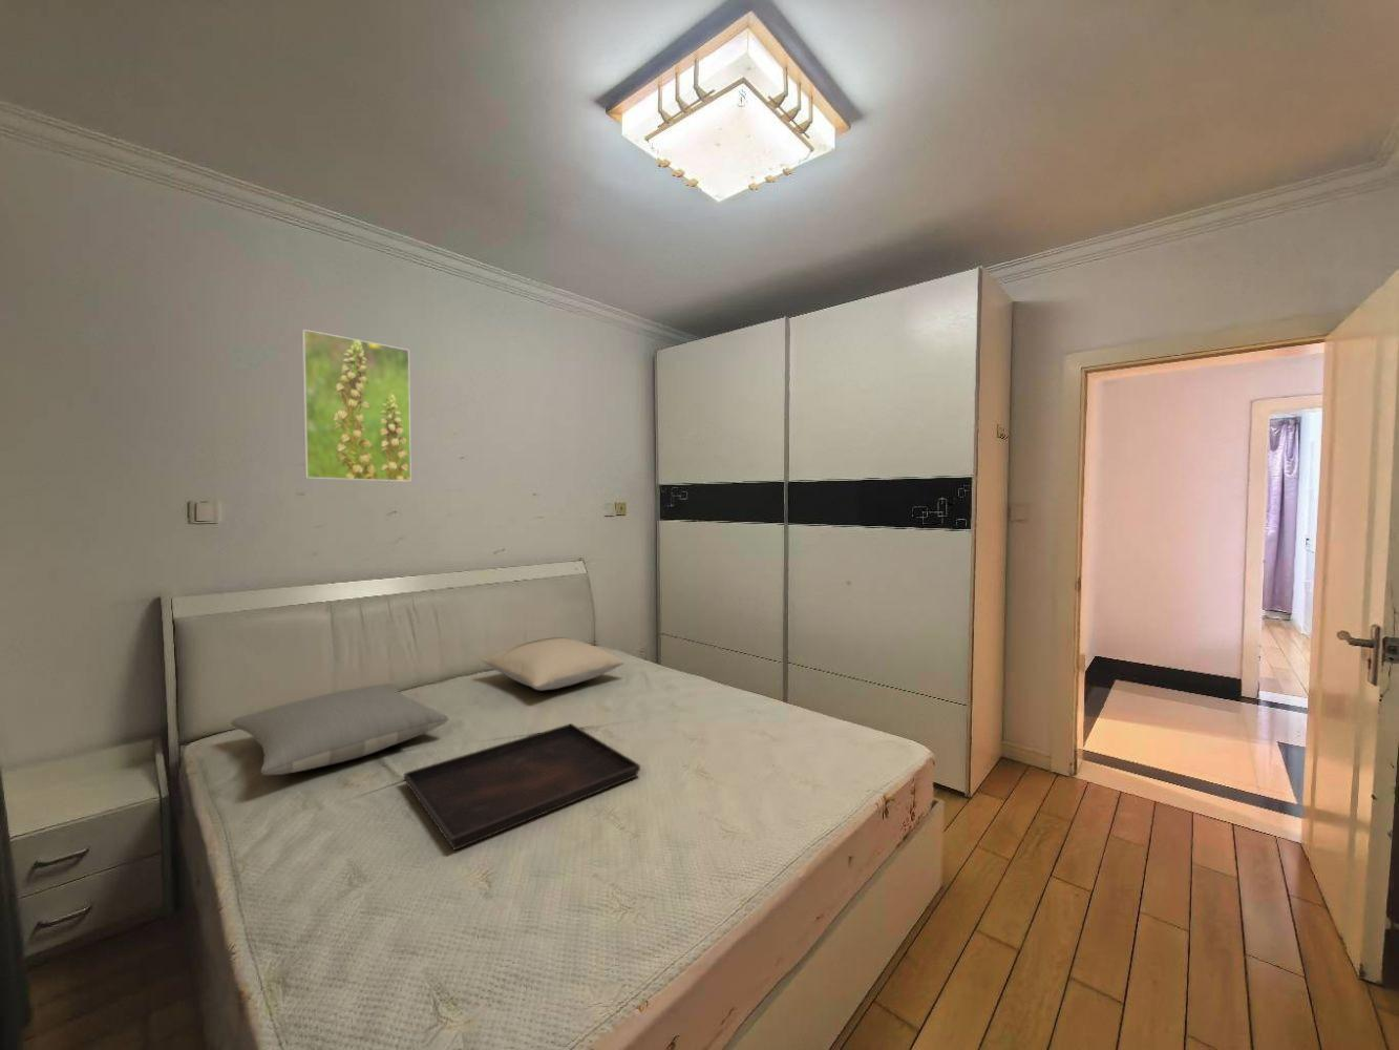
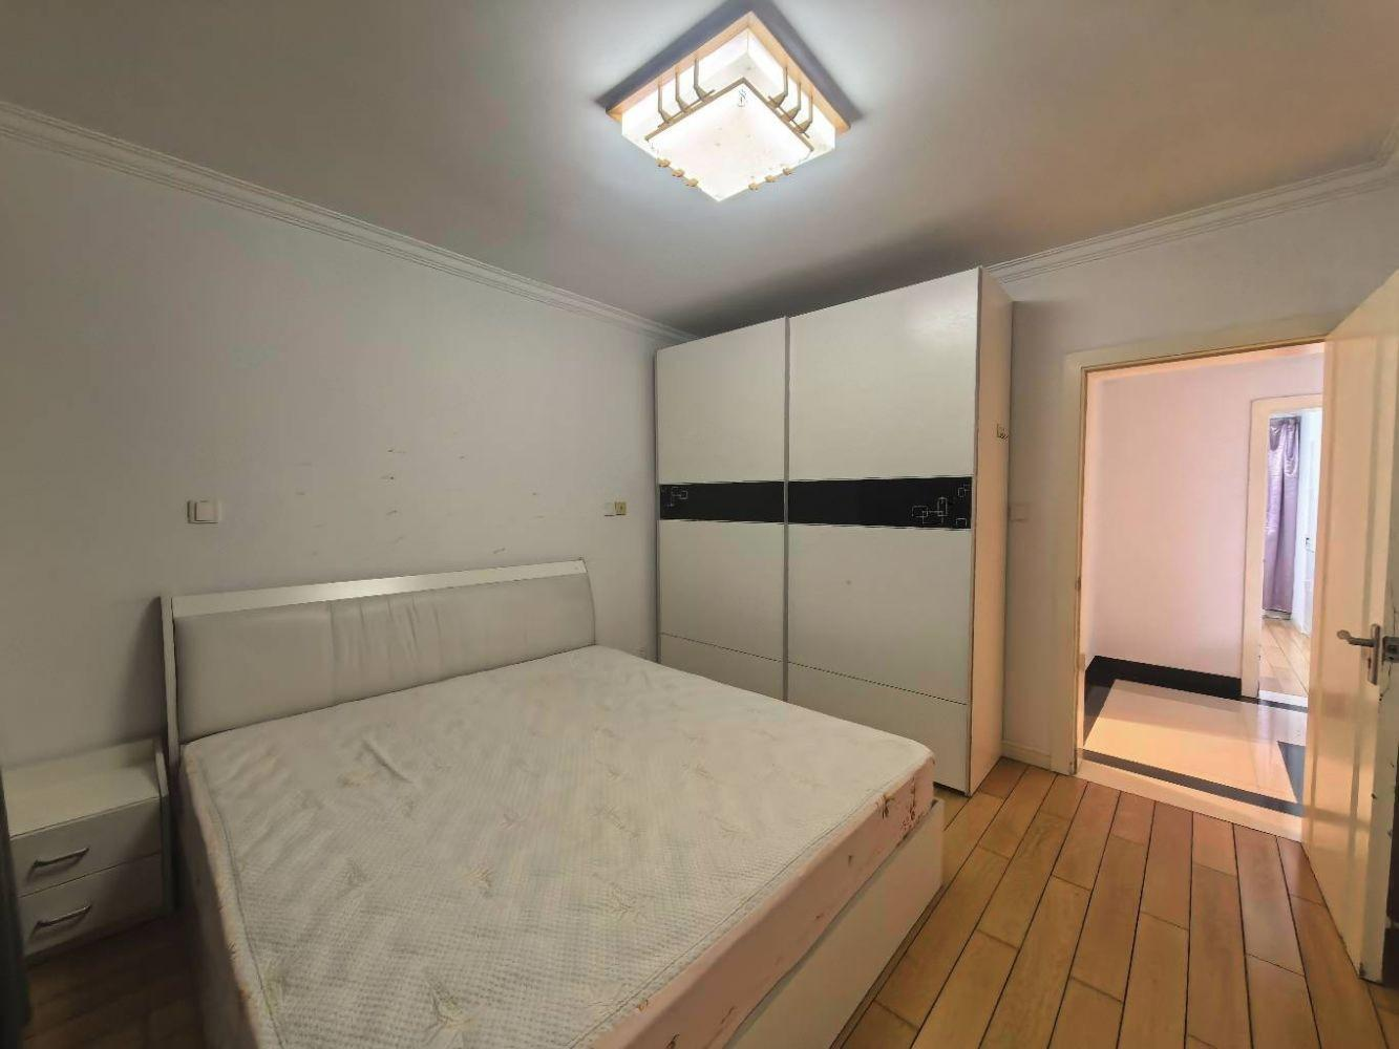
- pillow (341, 720)
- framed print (359, 410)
- serving tray (524, 775)
- pillow (553, 662)
